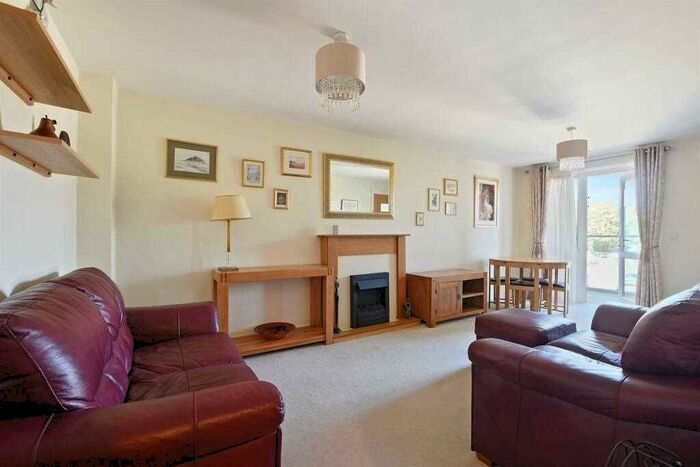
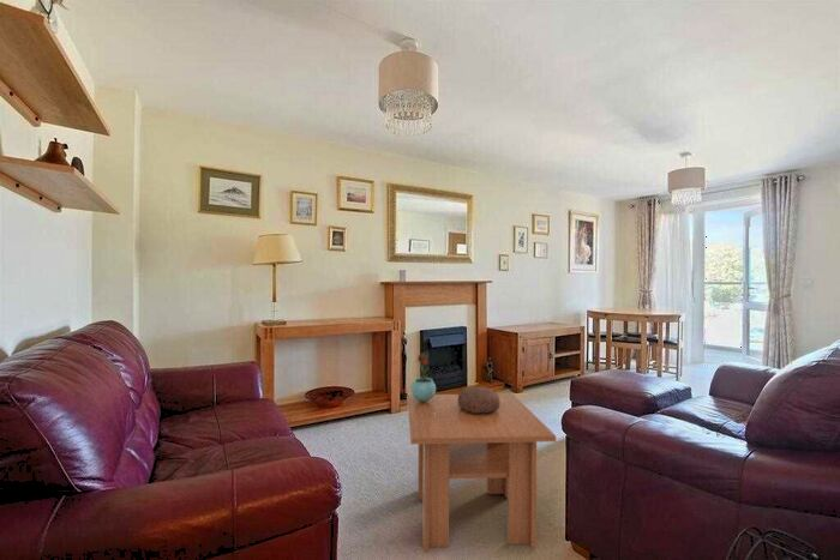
+ potted flower (422, 375)
+ decorative bowl (478, 398)
+ coffee table (469, 464)
